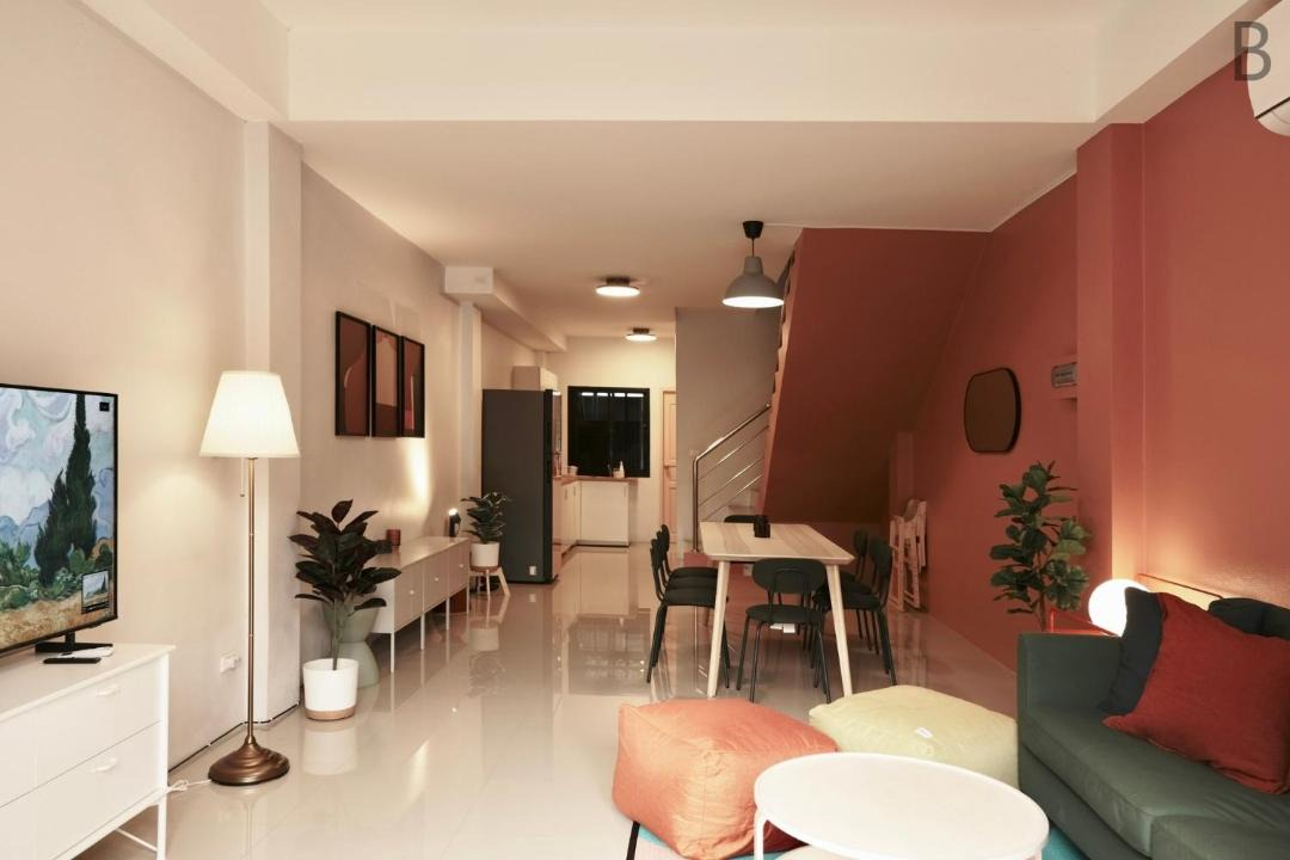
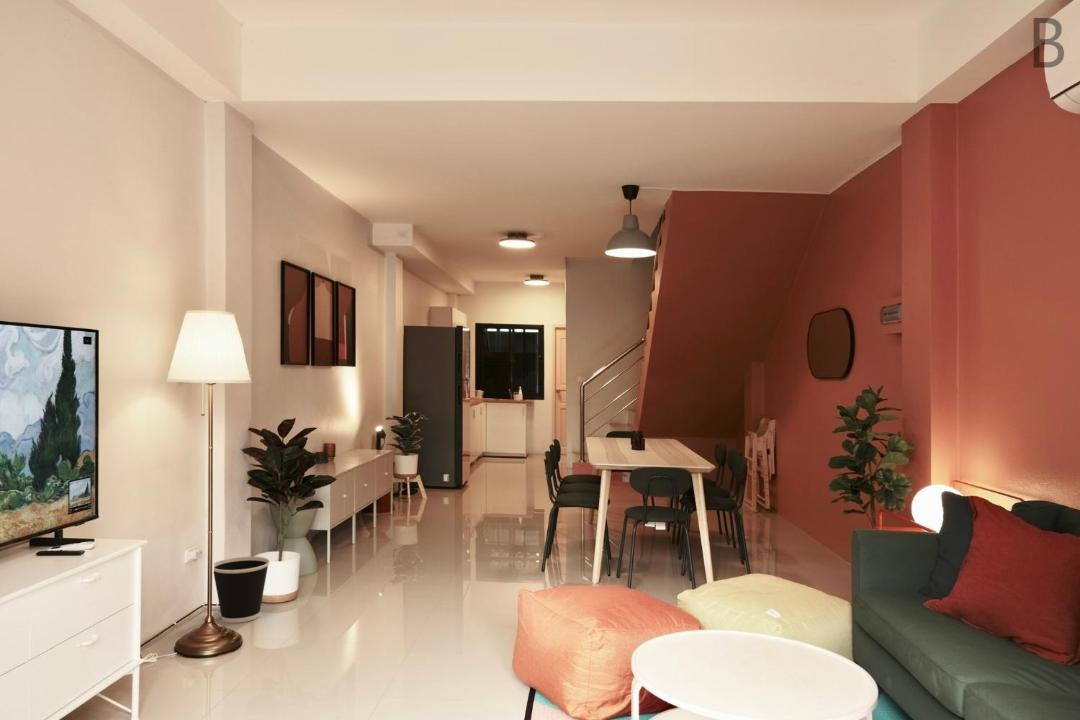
+ wastebasket (240, 590)
